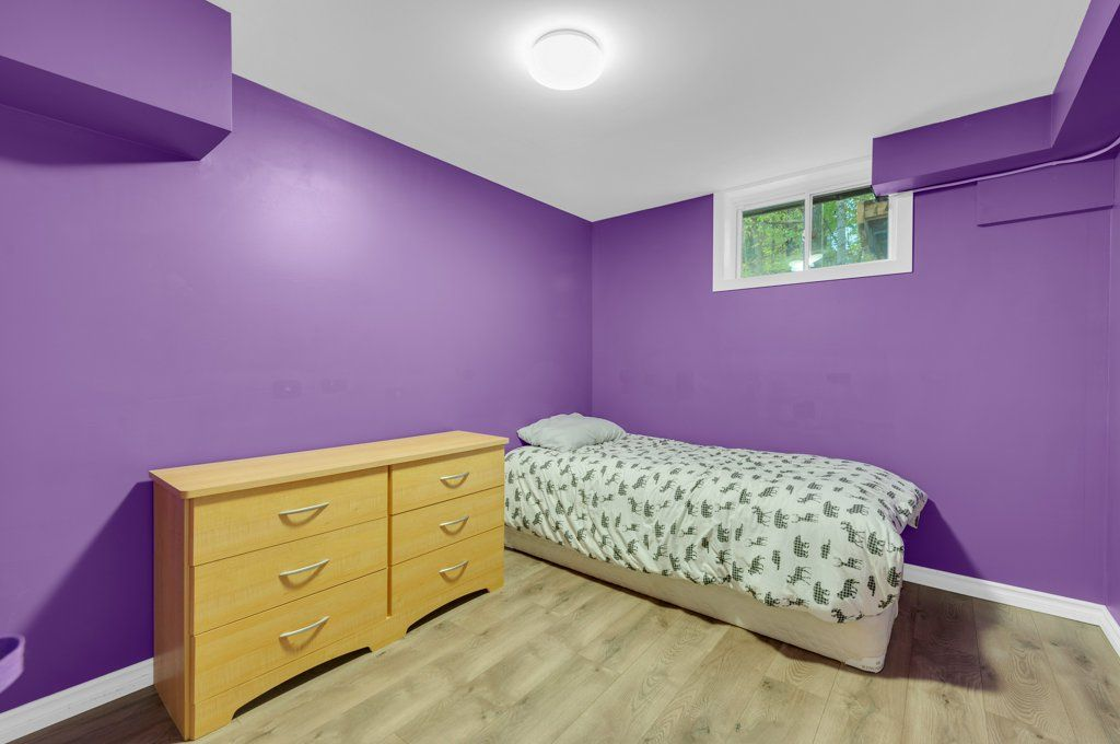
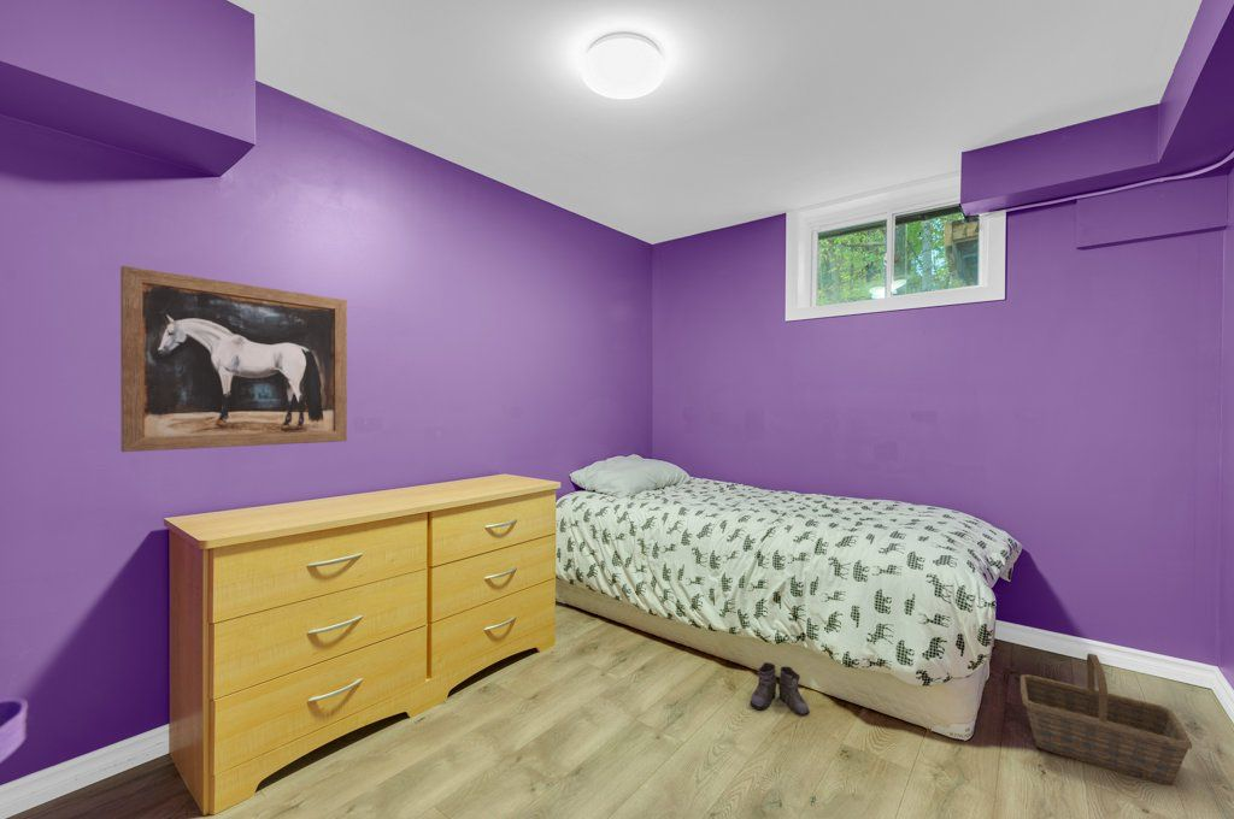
+ basket (1095, 706)
+ wall art (248, 365)
+ boots (775, 687)
